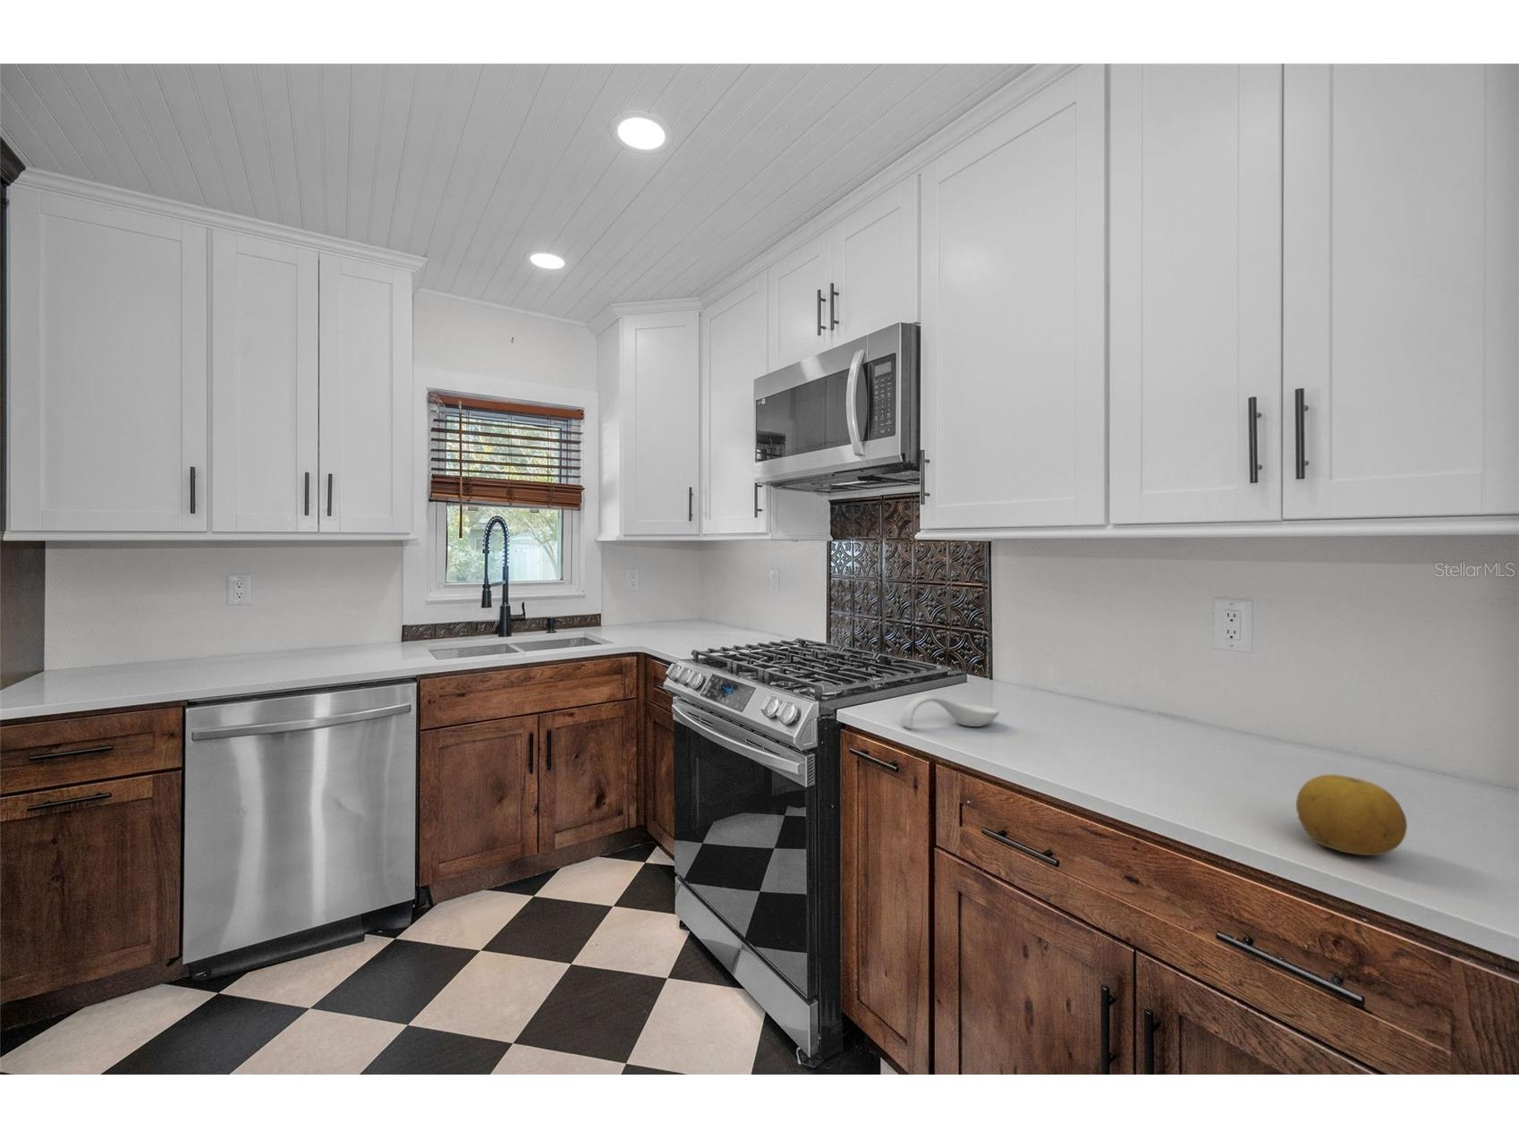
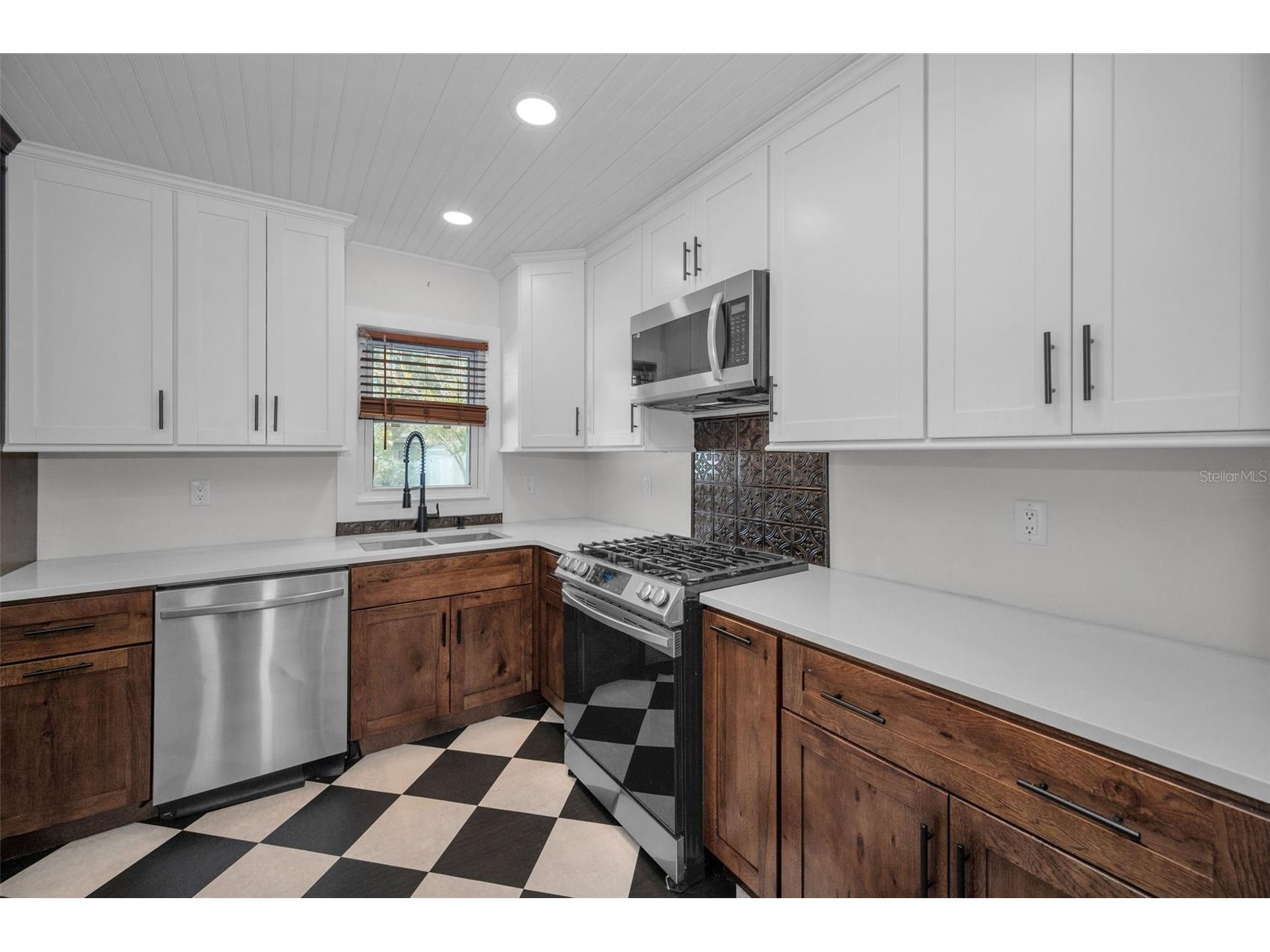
- fruit (1348, 815)
- spoon rest (950, 709)
